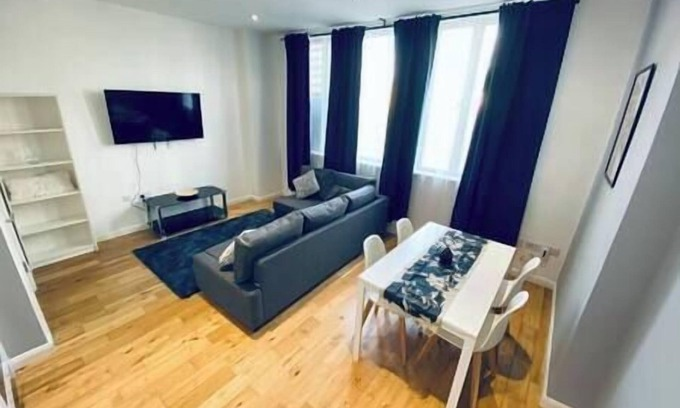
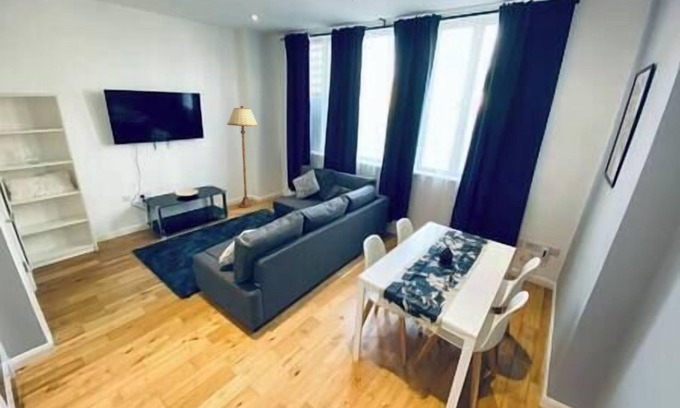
+ floor lamp (244, 158)
